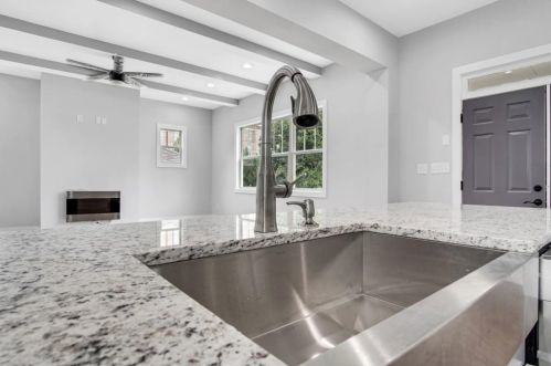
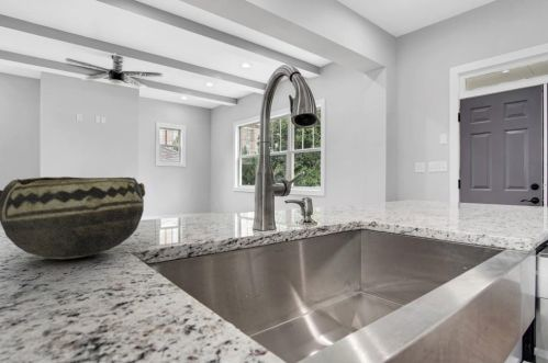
+ ceramic bowl (77, 215)
